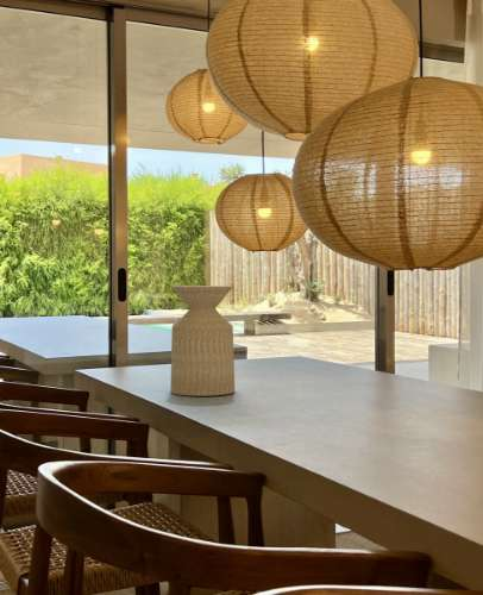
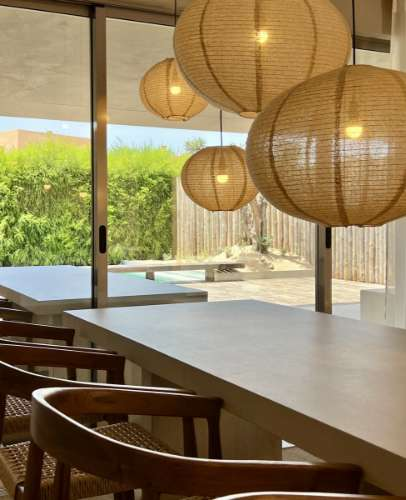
- side table (202, 338)
